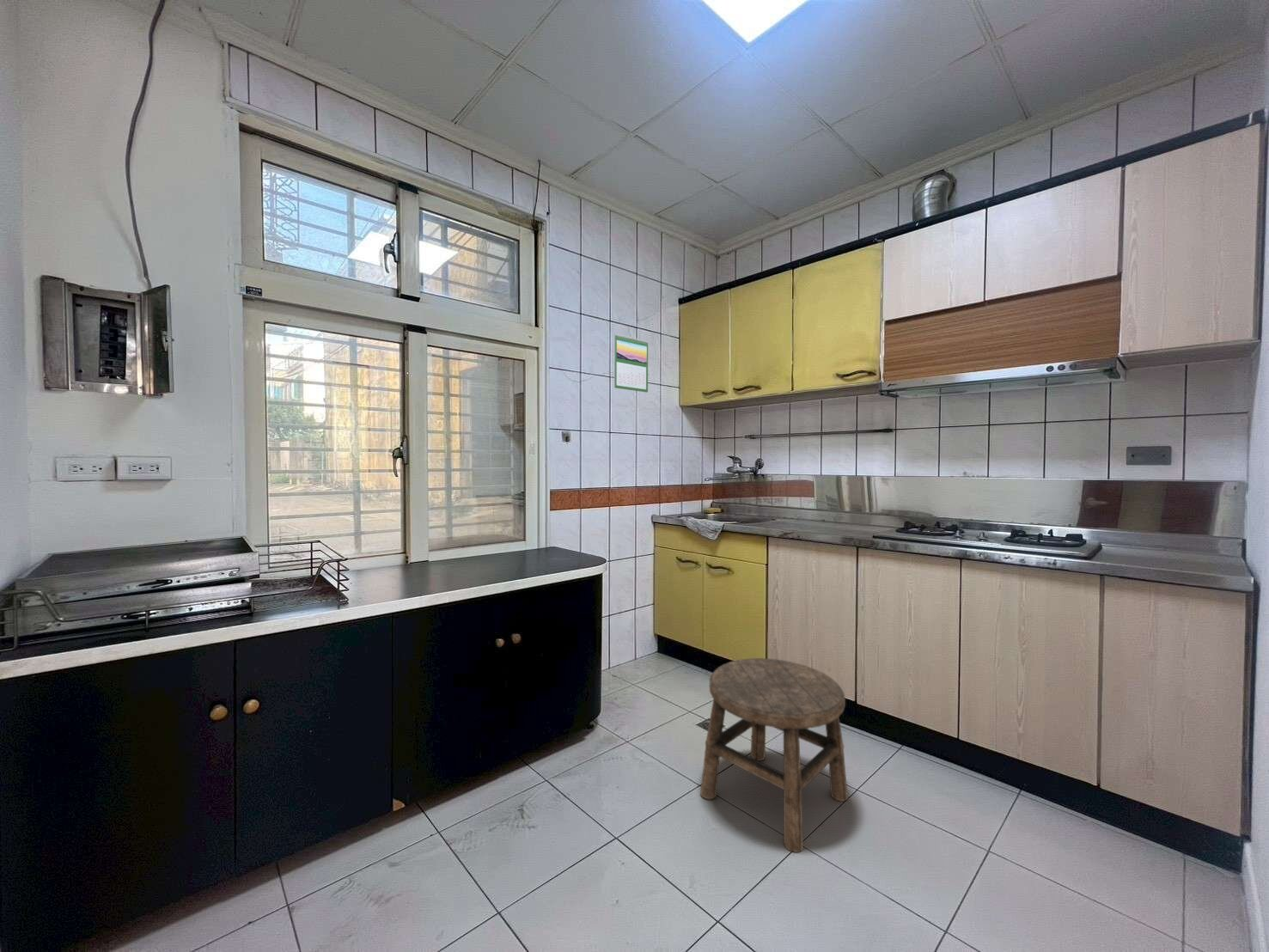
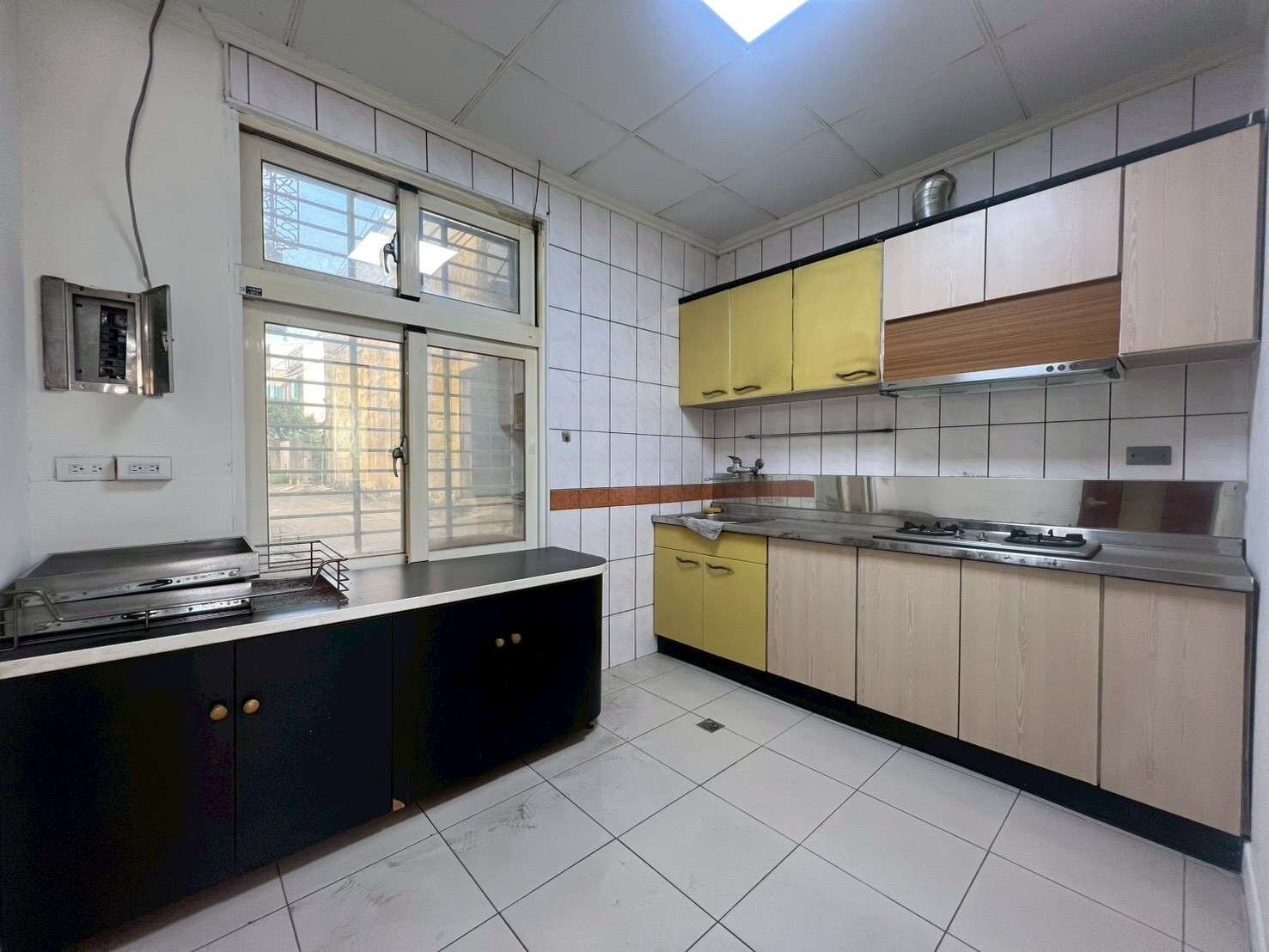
- calendar (631, 363)
- stool (765, 739)
